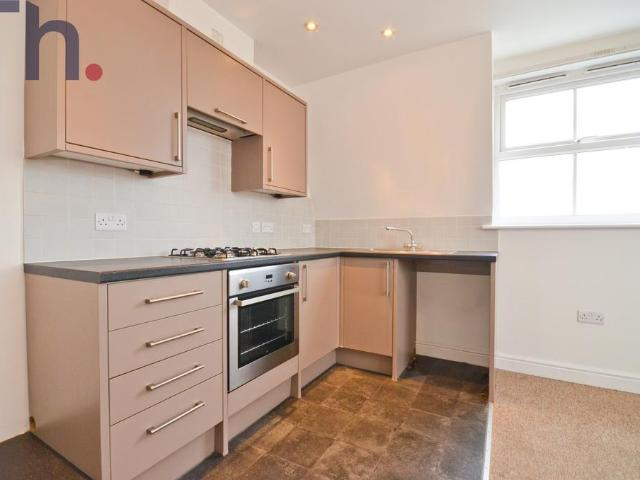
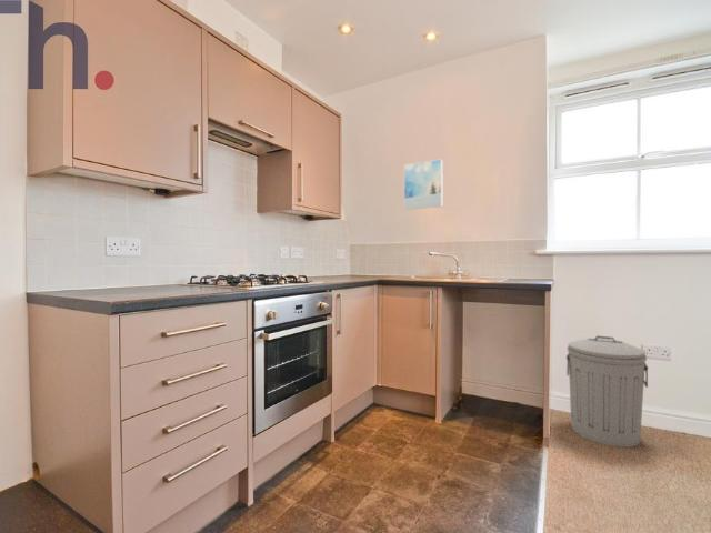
+ trash can (604, 384)
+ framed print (422, 184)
